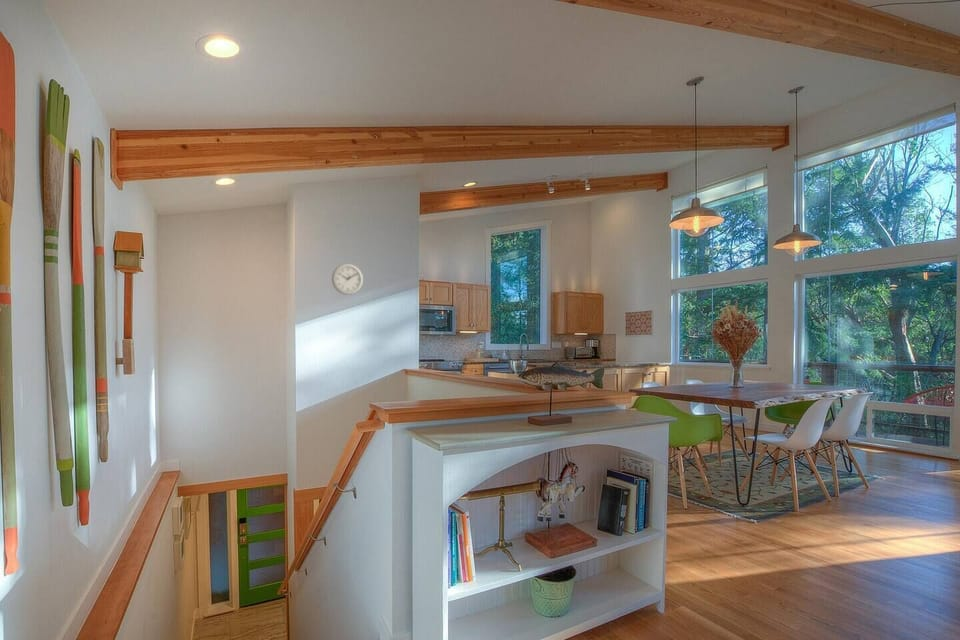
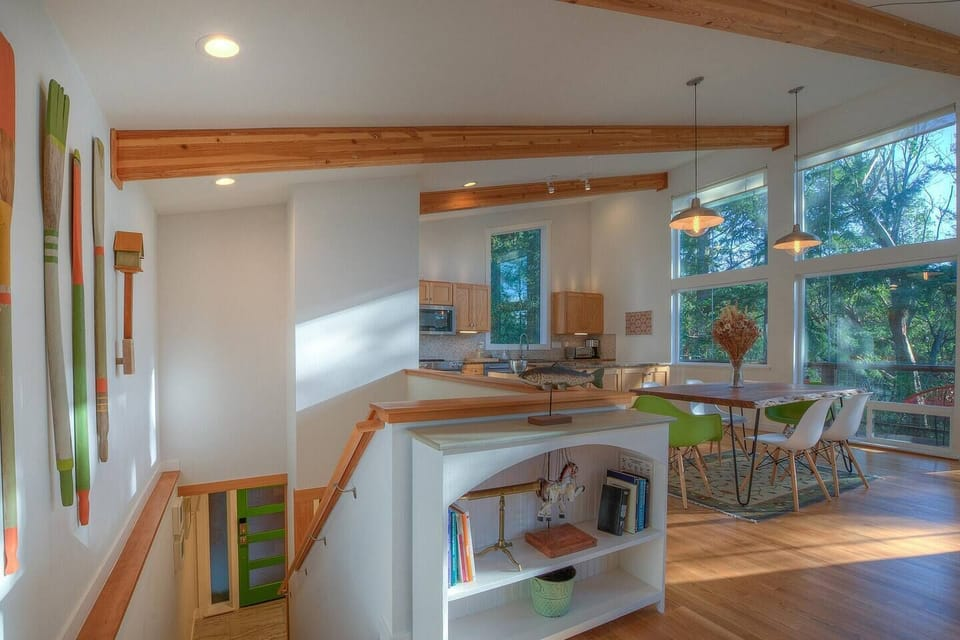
- wall clock (347, 279)
